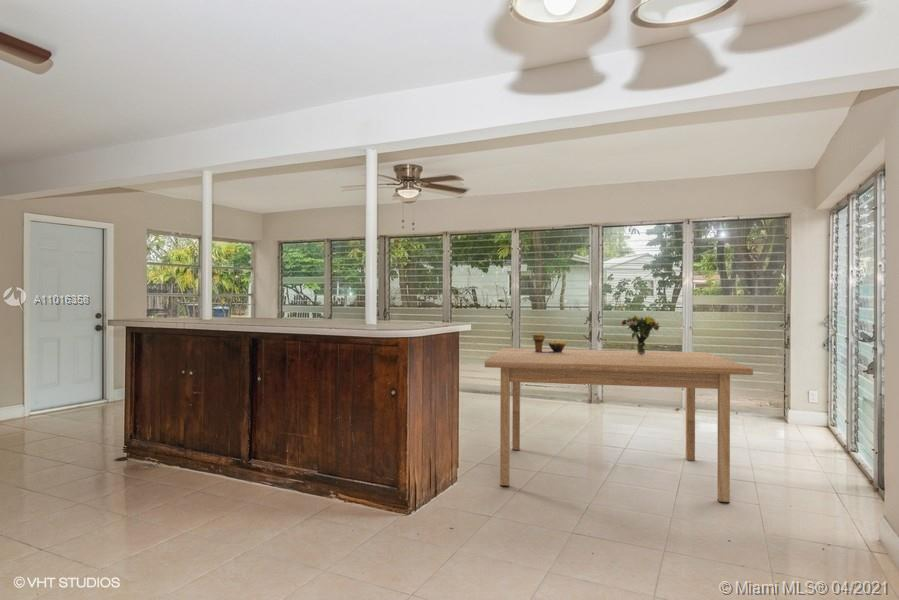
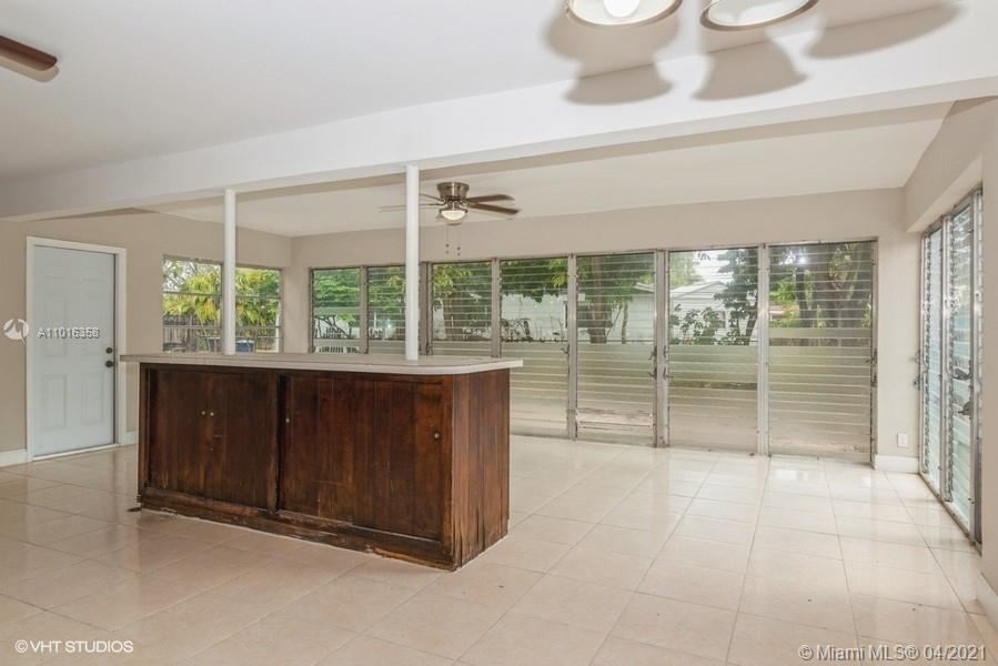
- decorative bowl (549, 343)
- bouquet (641, 334)
- table (605, 384)
